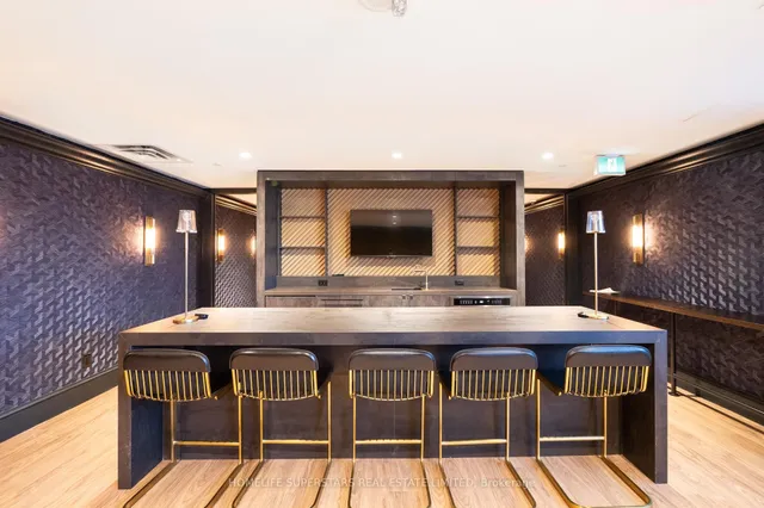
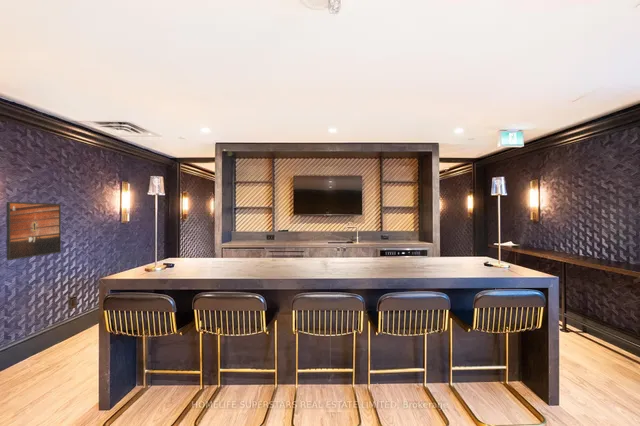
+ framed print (36, 229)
